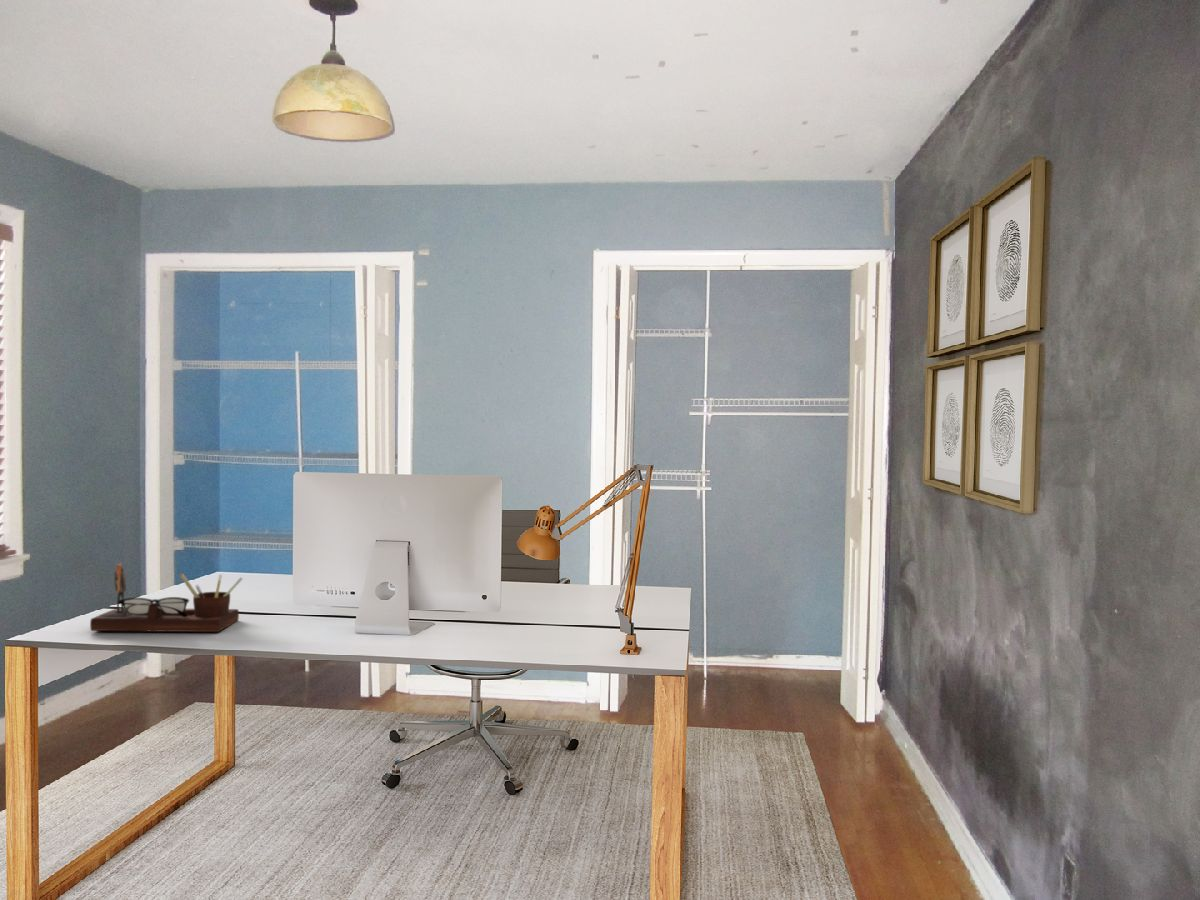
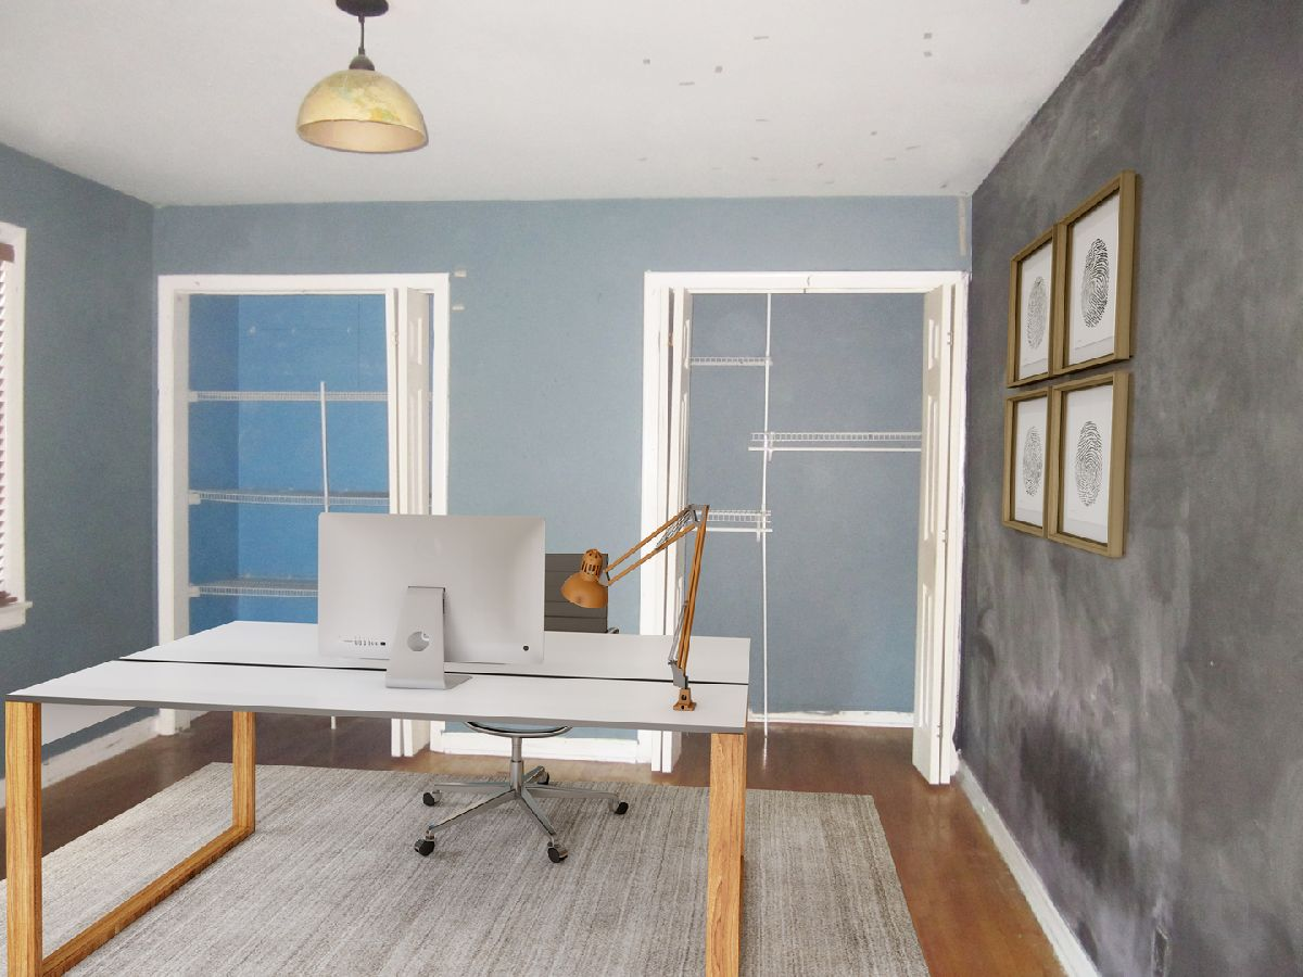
- desk organizer (171, 597)
